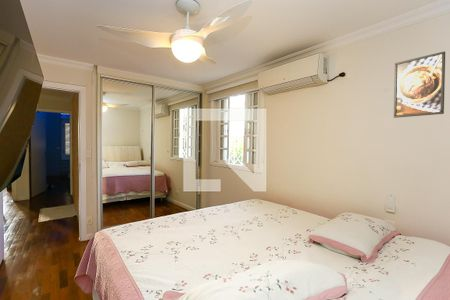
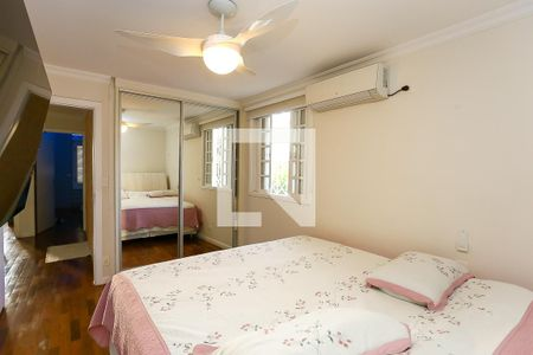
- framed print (417, 86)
